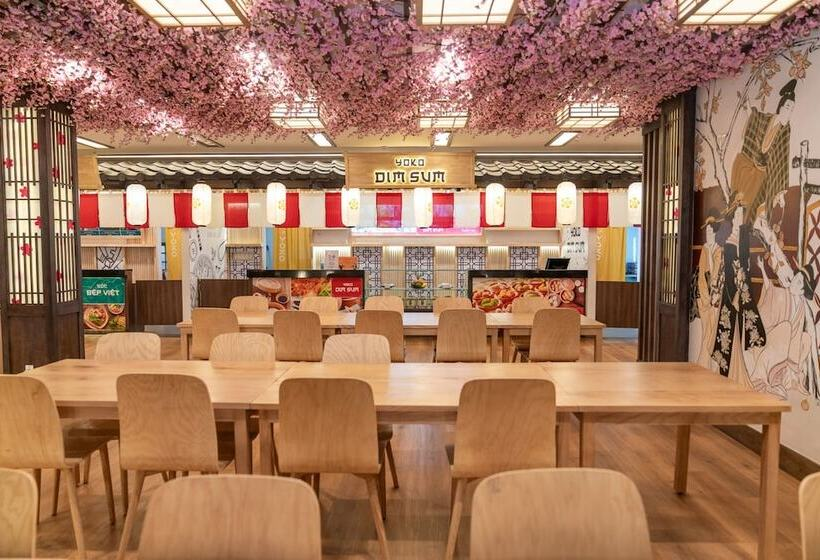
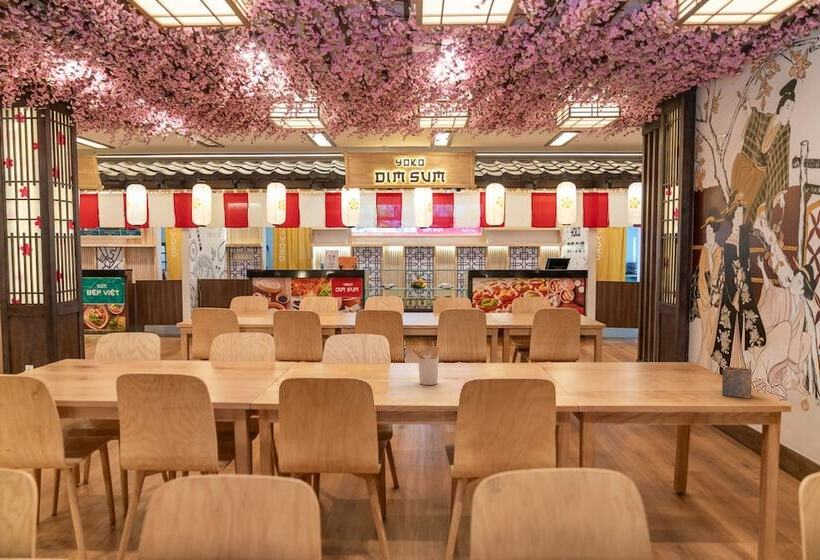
+ napkin holder (737, 377)
+ utensil holder (424, 364)
